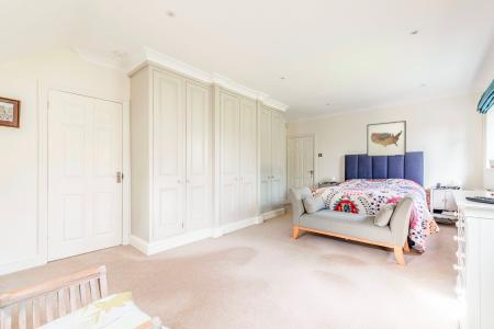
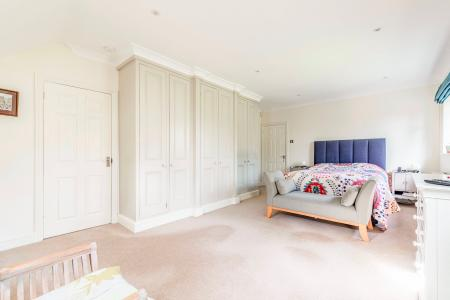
- wall art (385, 139)
